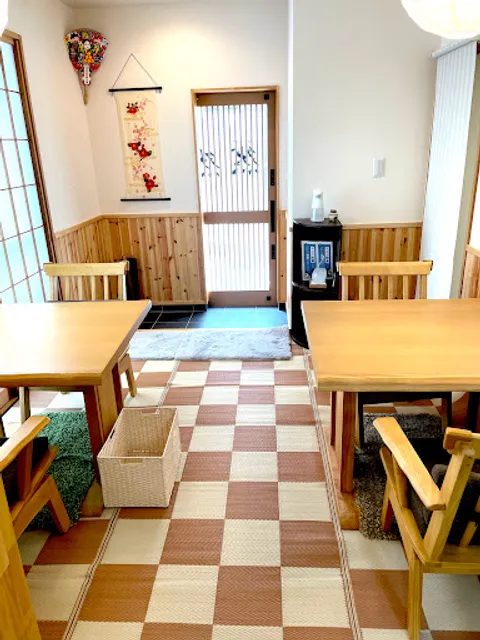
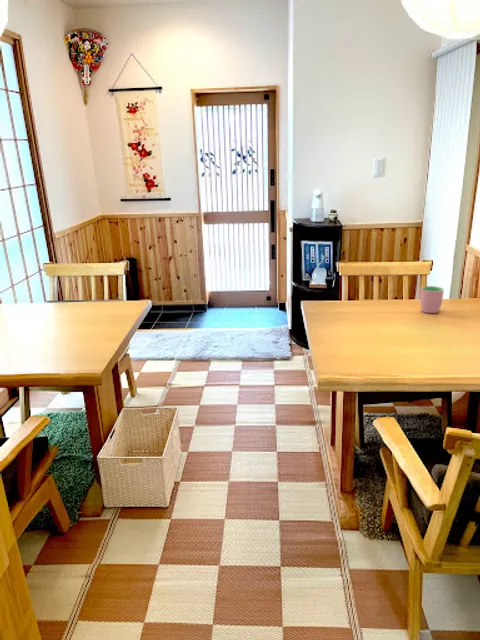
+ cup (431, 299)
